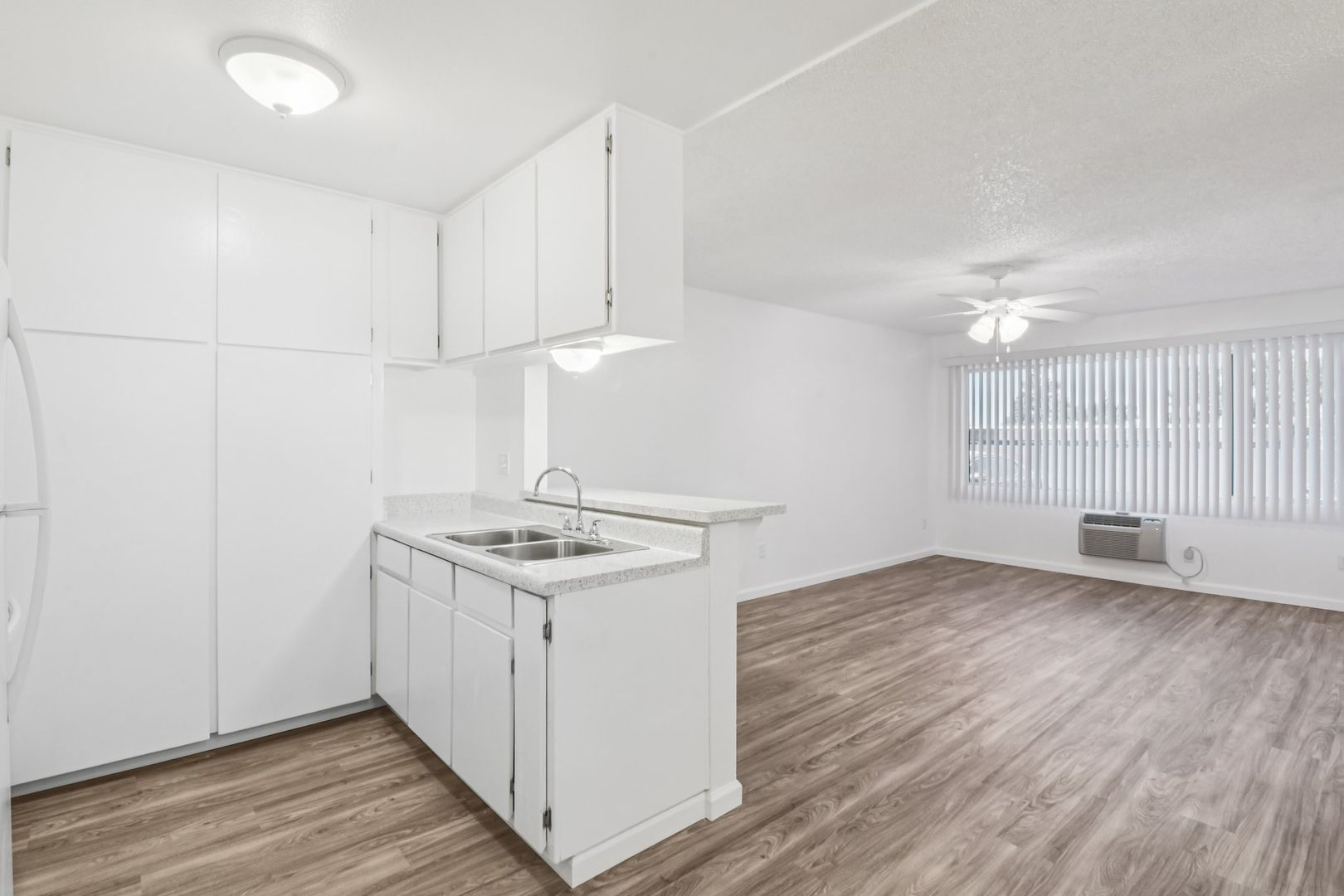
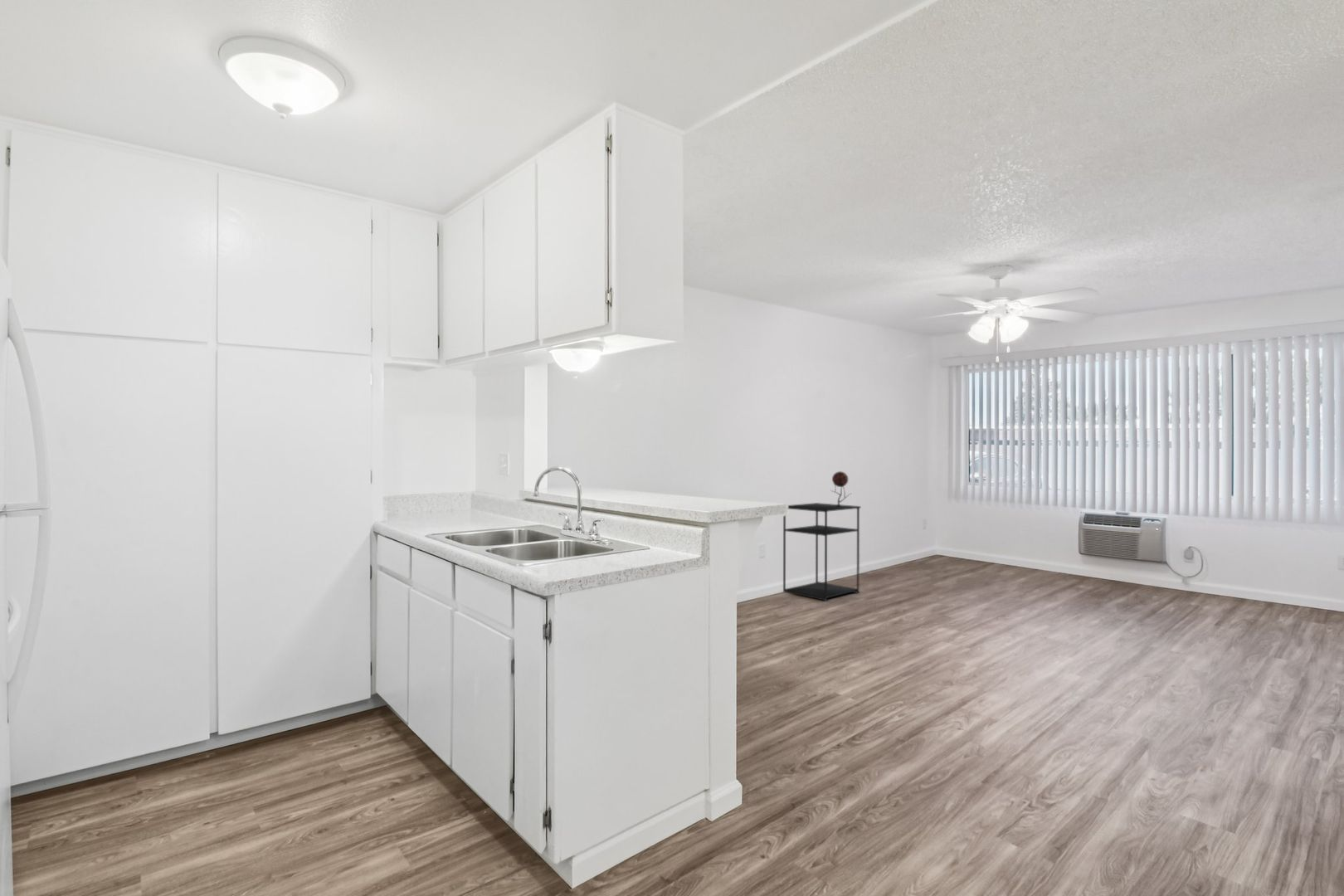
+ shelving unit (817, 548)
+ decorative orb (840, 489)
